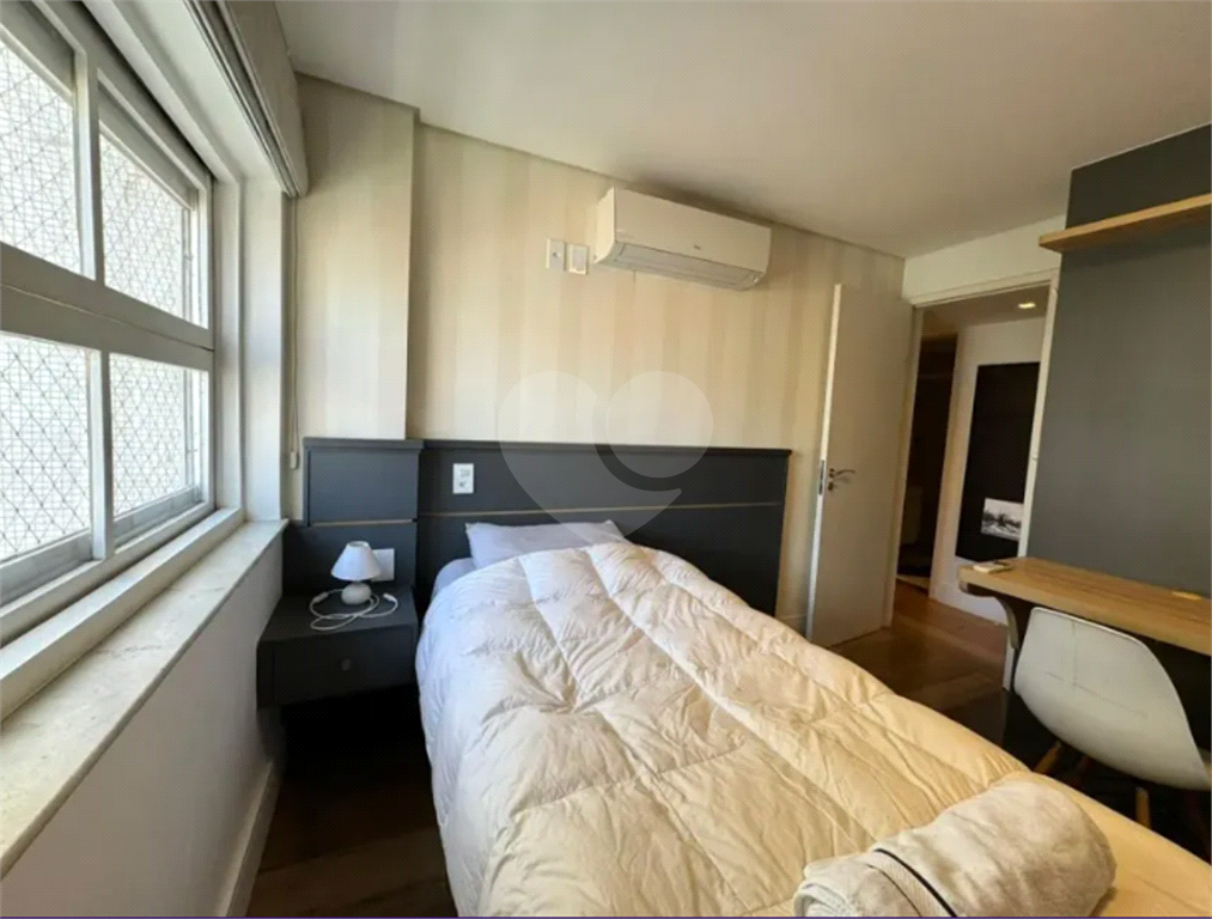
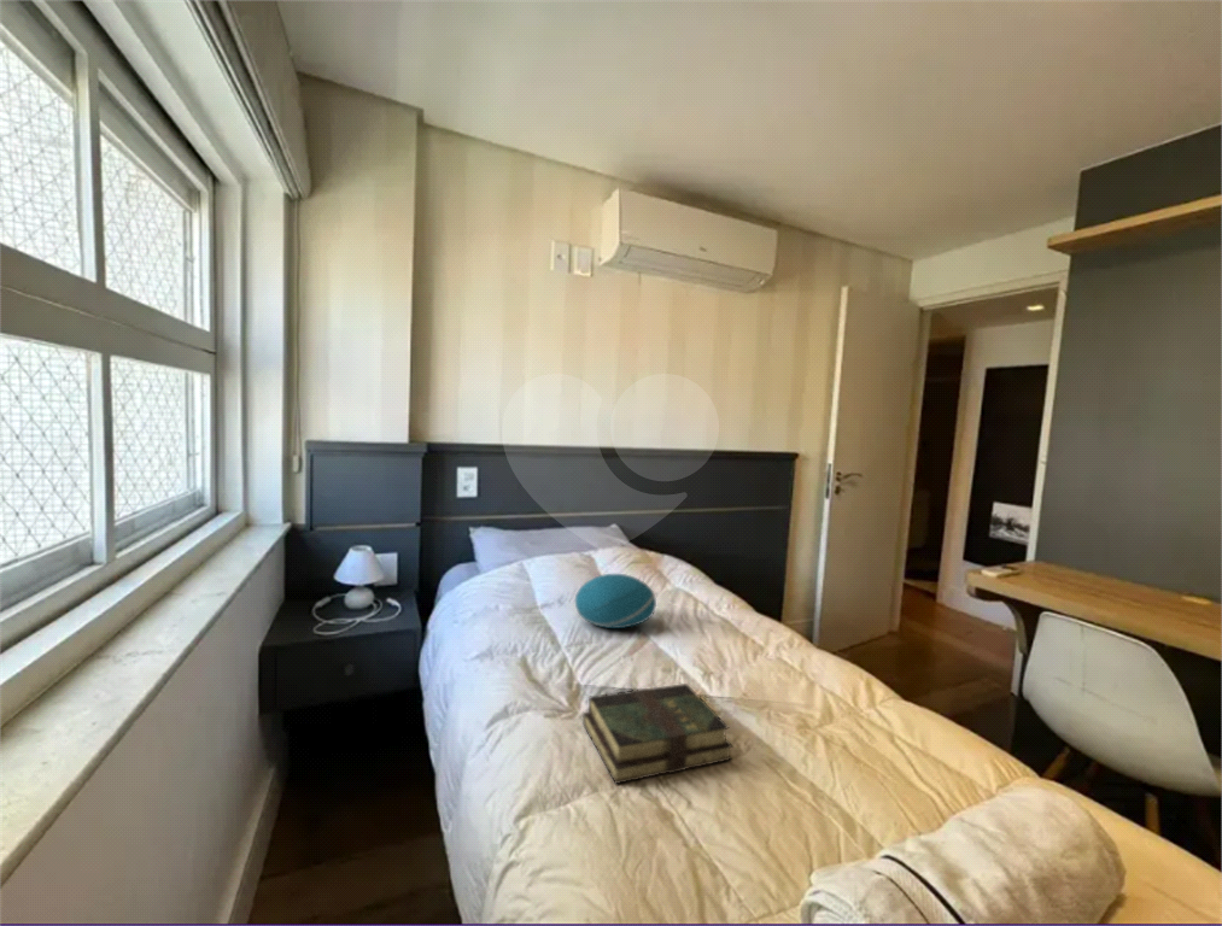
+ cushion (615, 598)
+ book (655, 725)
